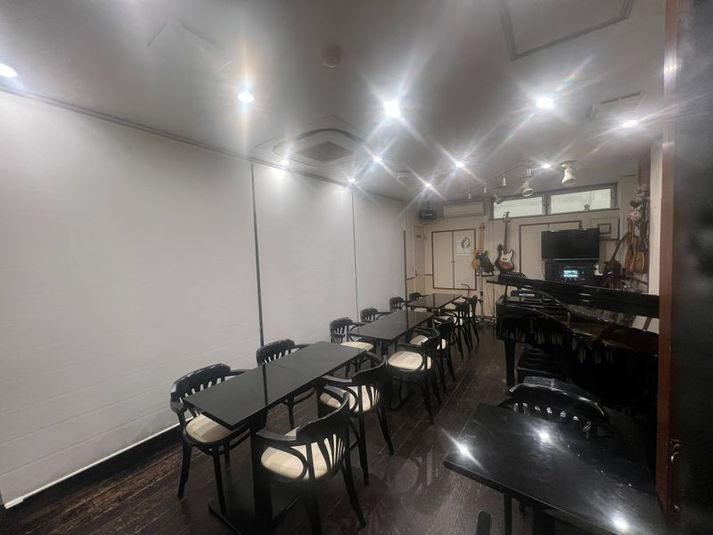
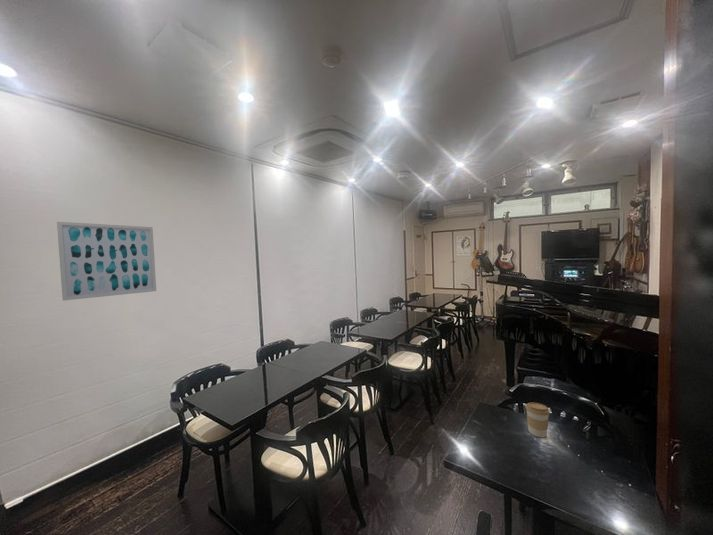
+ coffee cup (537, 418)
+ wall art (112, 260)
